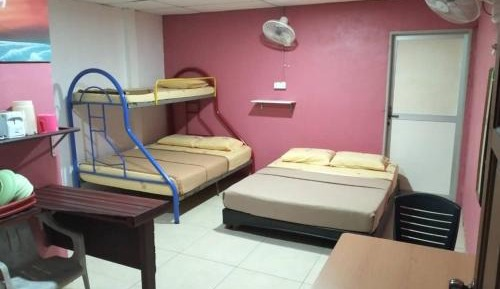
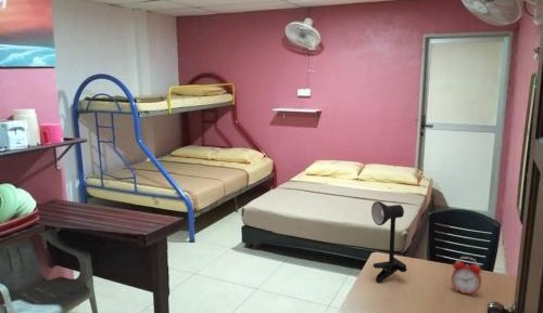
+ desk lamp (390, 240)
+ alarm clock (466, 275)
